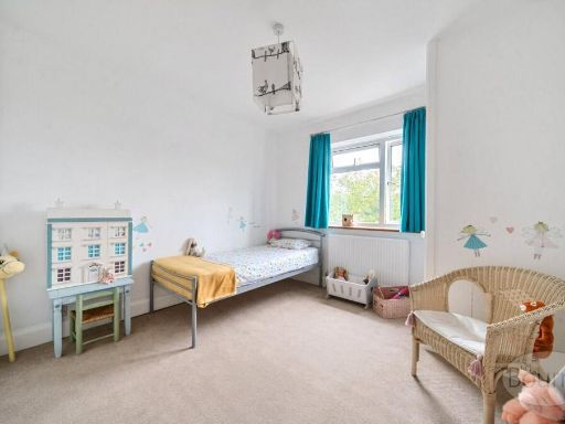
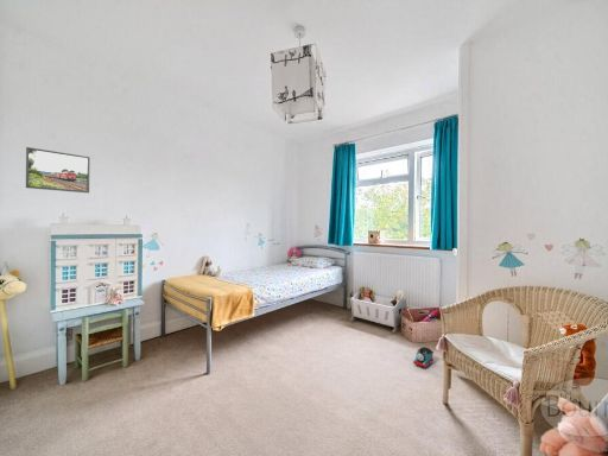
+ toy train (423, 355)
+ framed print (59, 171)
